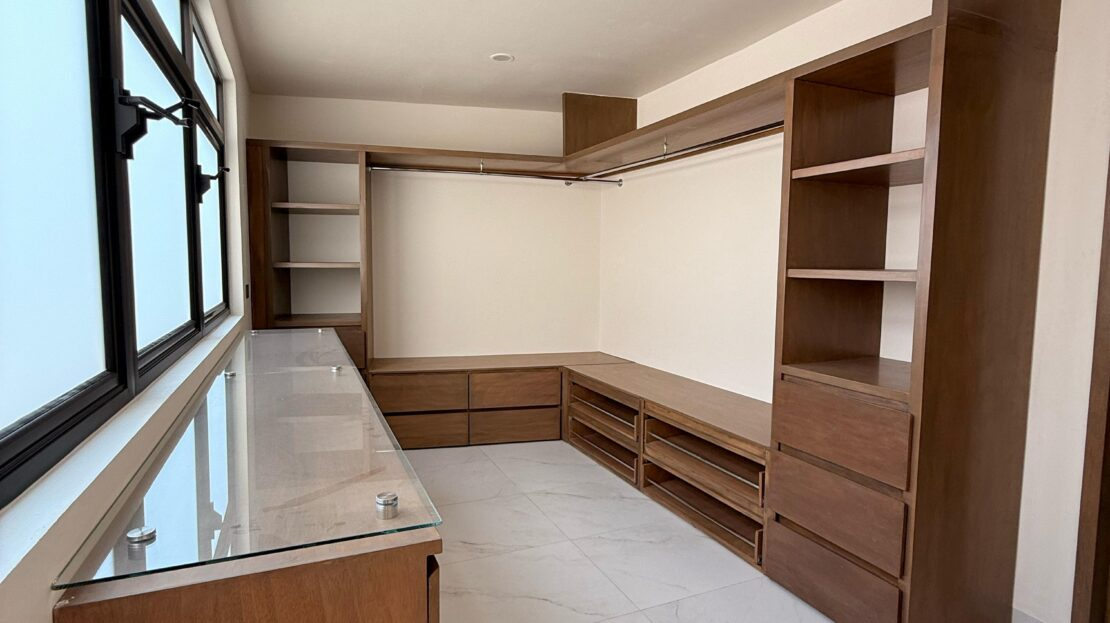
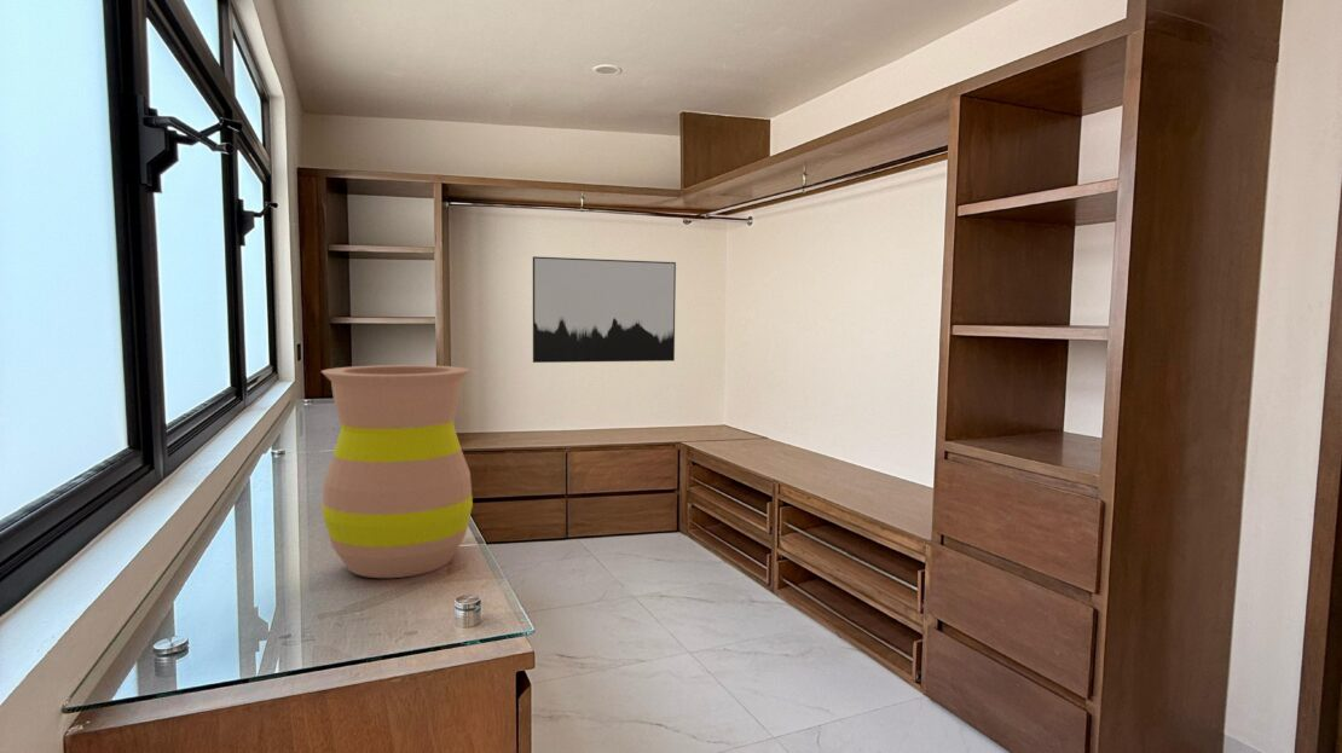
+ vase (399, 467)
+ wall art (606, 311)
